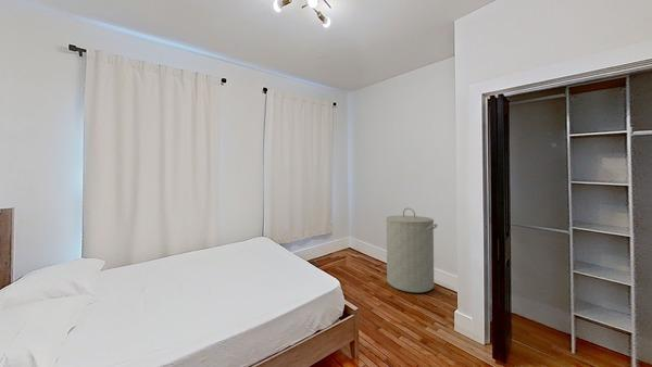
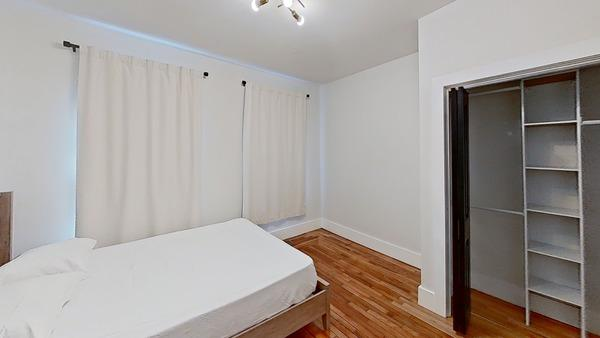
- laundry hamper (409, 245)
